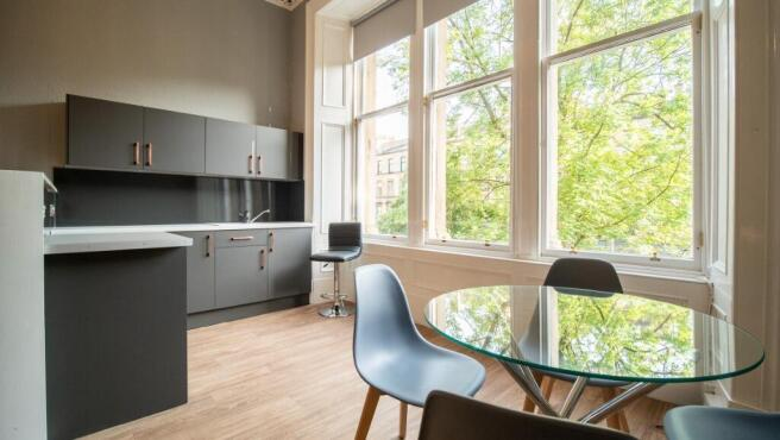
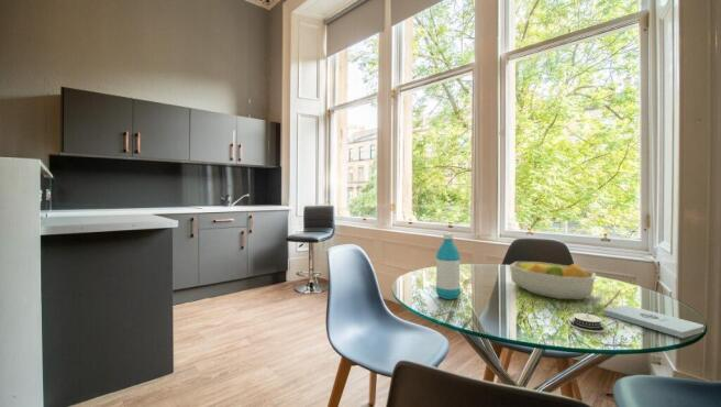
+ fruit bowl (550, 275)
+ architectural model (587, 318)
+ notepad (651, 319)
+ water bottle (447, 265)
